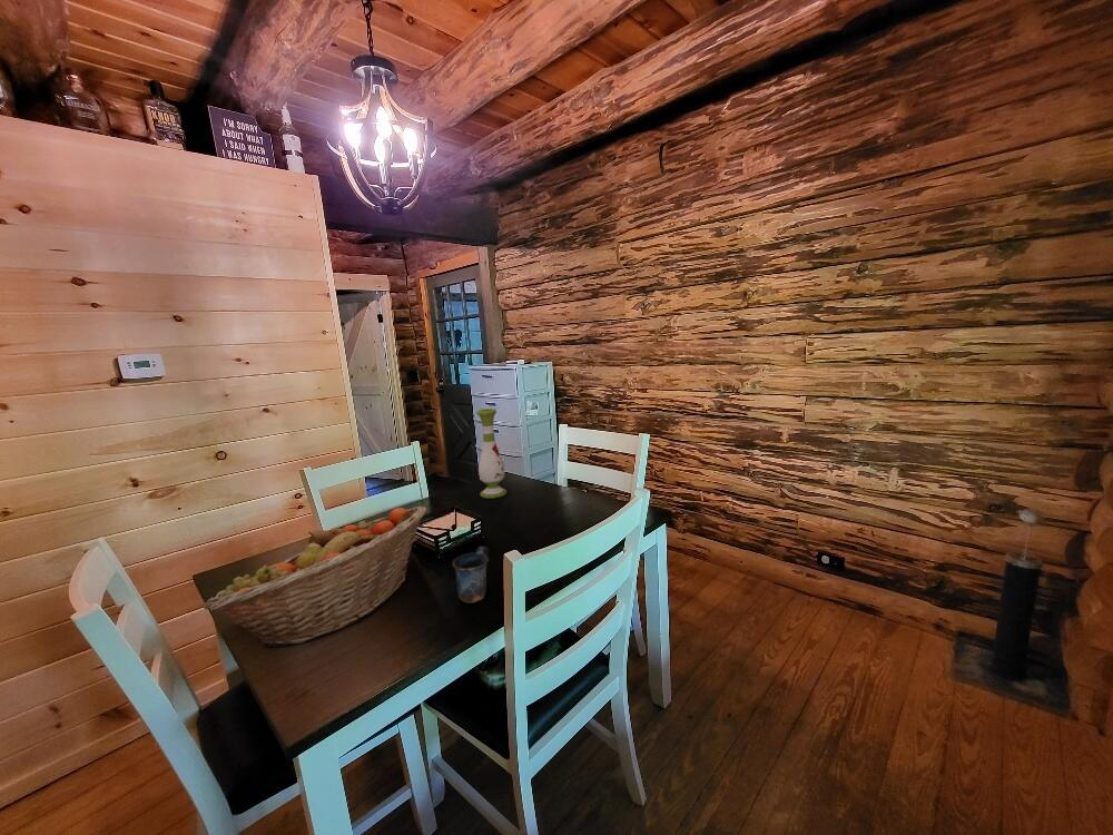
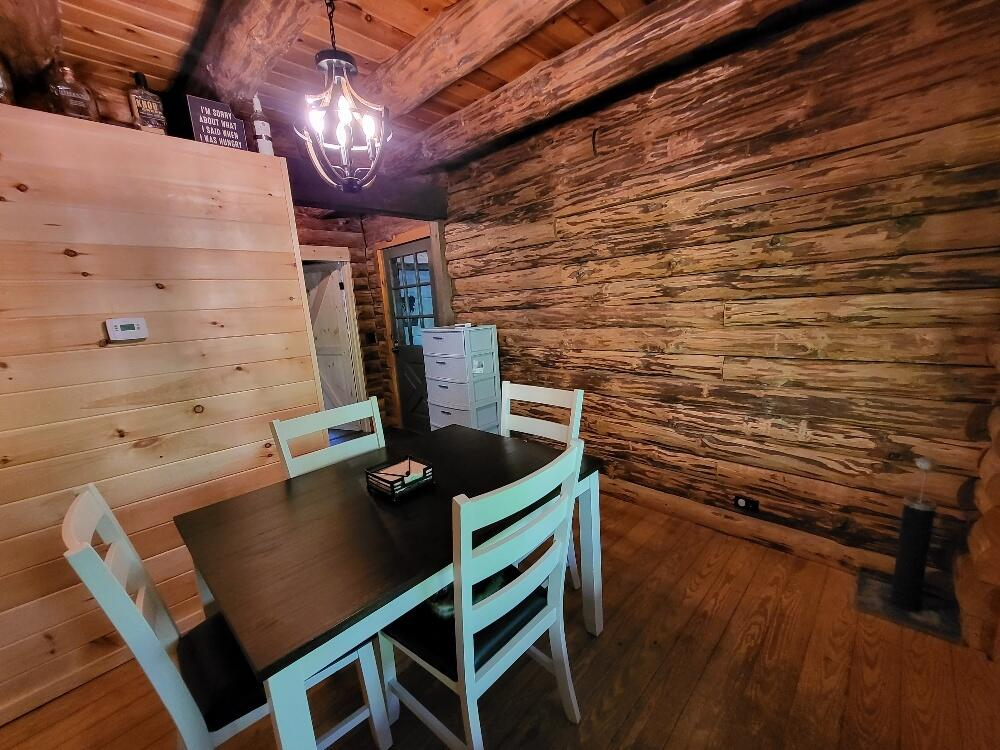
- mug (476, 574)
- fruit basket (333, 563)
- vase (490, 452)
